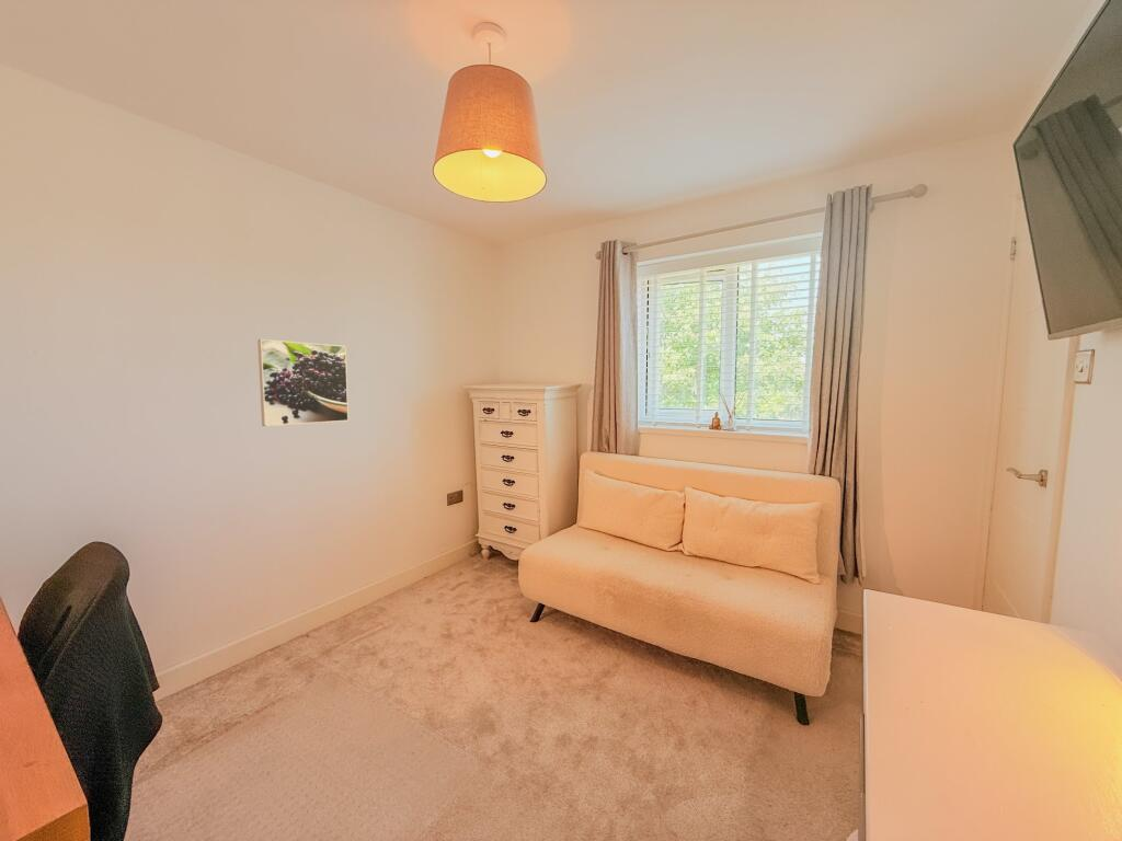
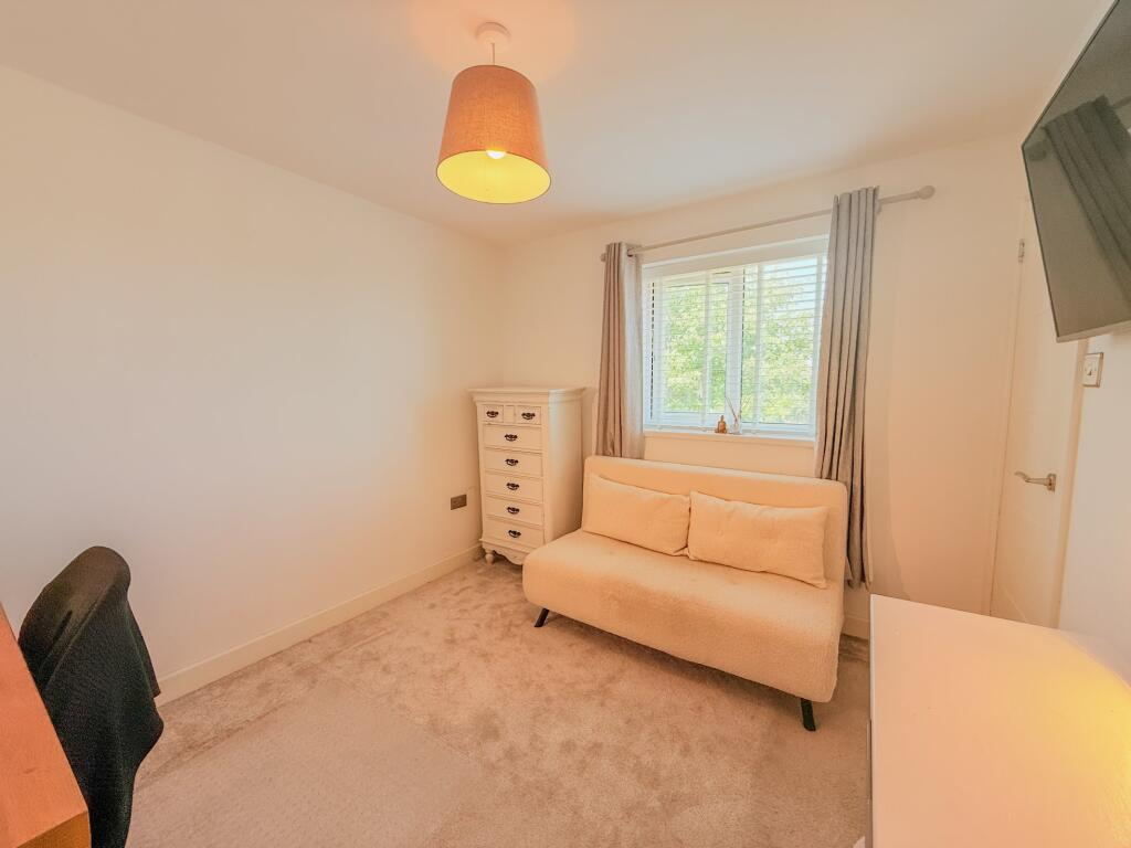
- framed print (306, 383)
